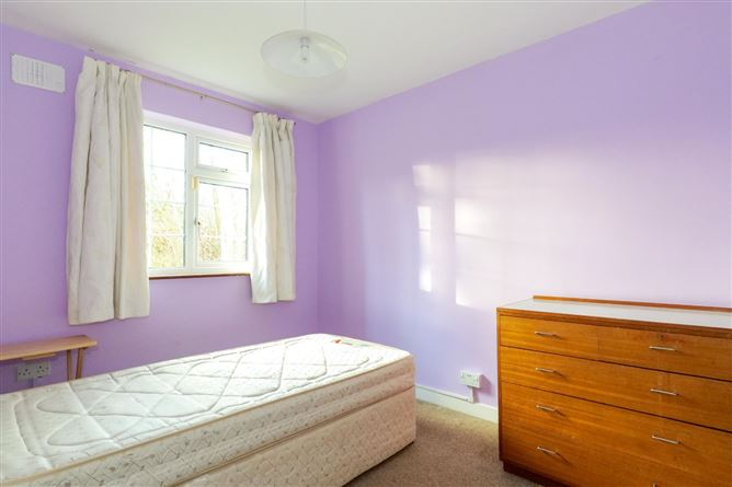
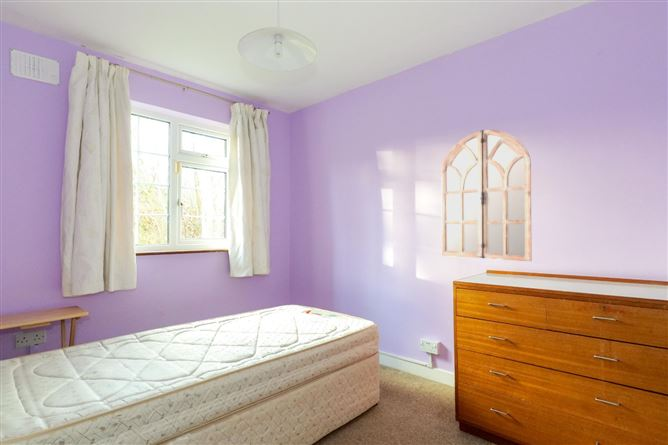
+ home mirror (482, 194)
